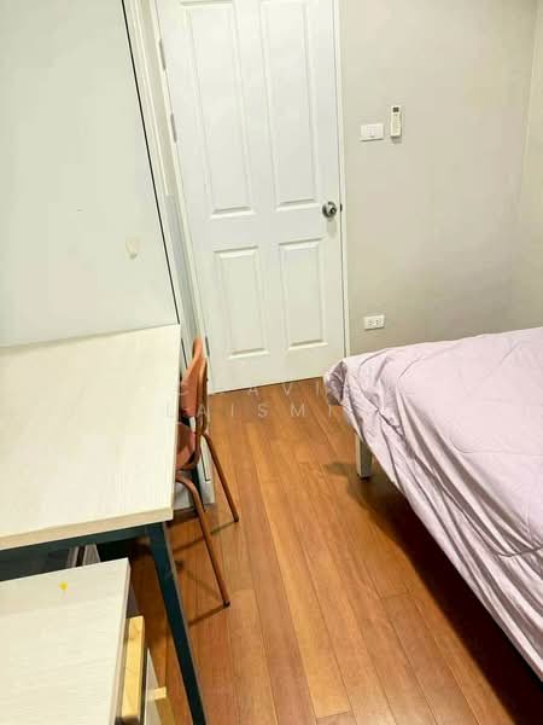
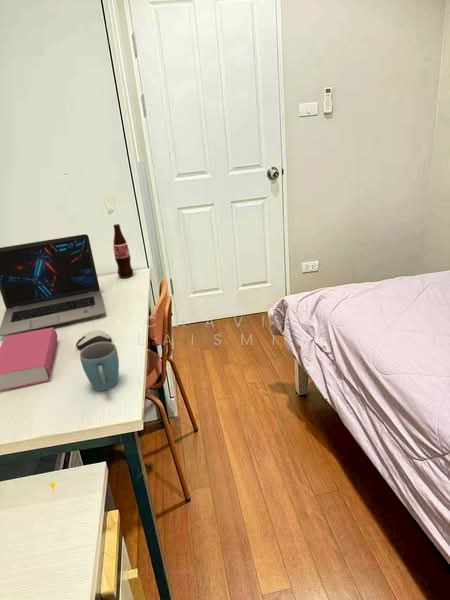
+ laptop (46, 283)
+ bottle (121, 251)
+ mug (102, 370)
+ computer mouse (93, 338)
+ book (26, 356)
